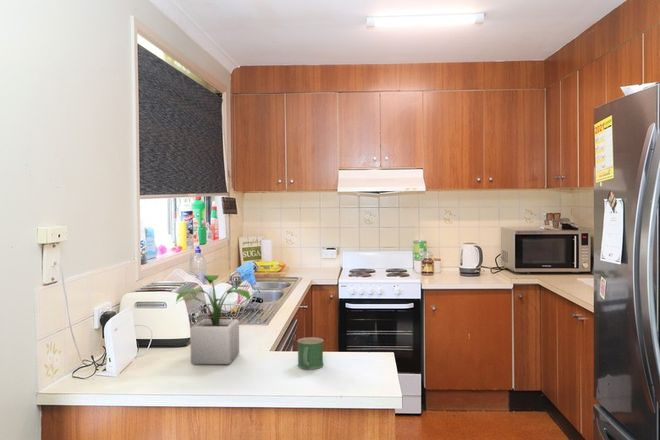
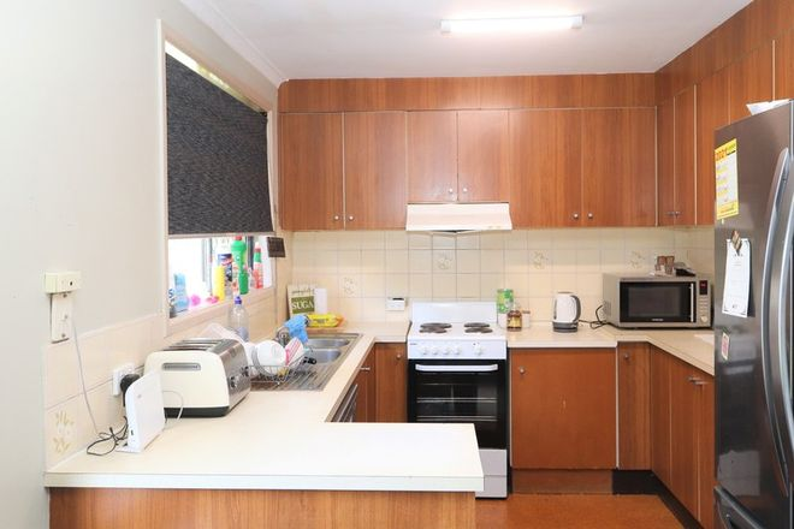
- mug (309, 354)
- potted plant (218, 317)
